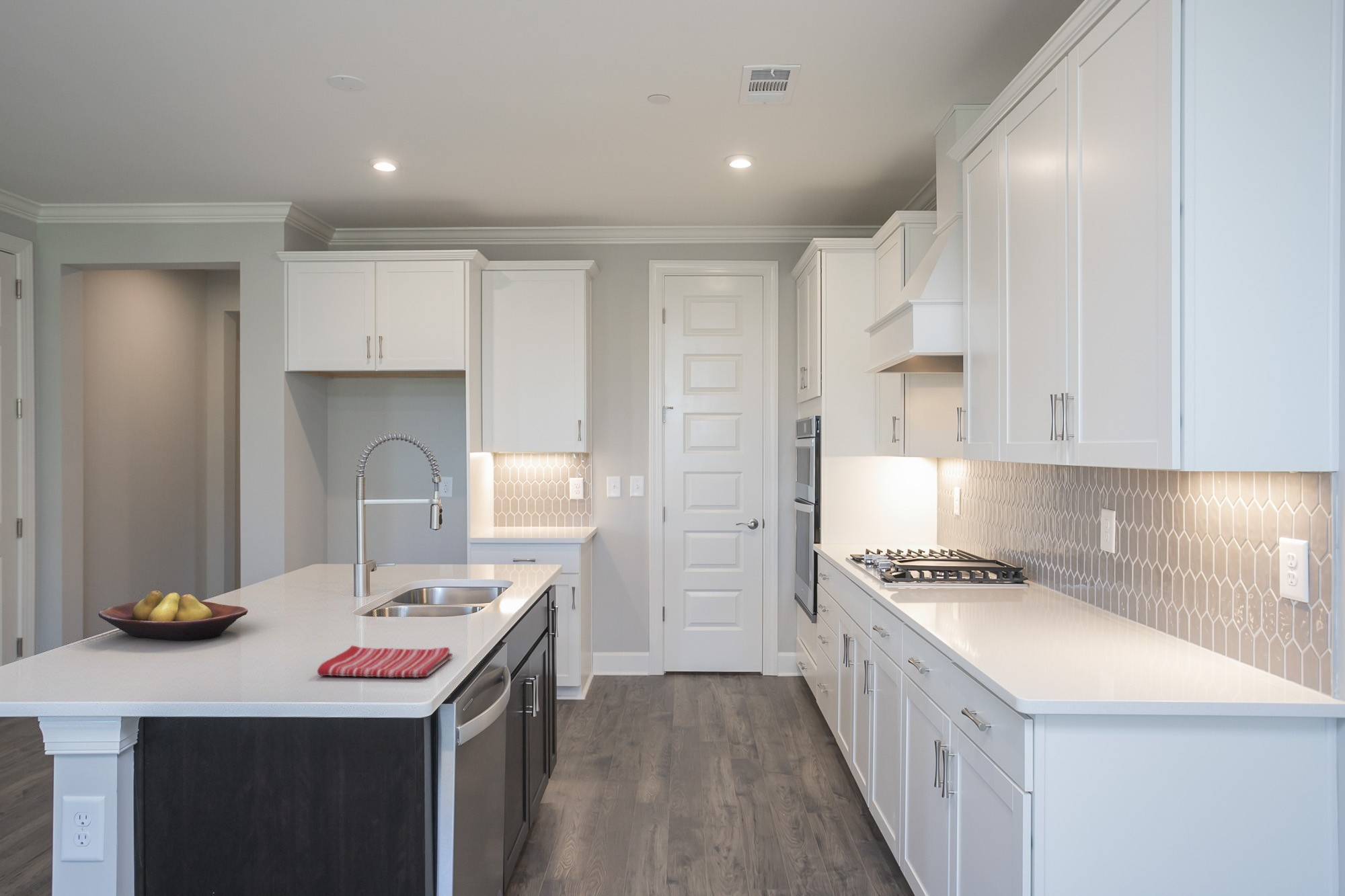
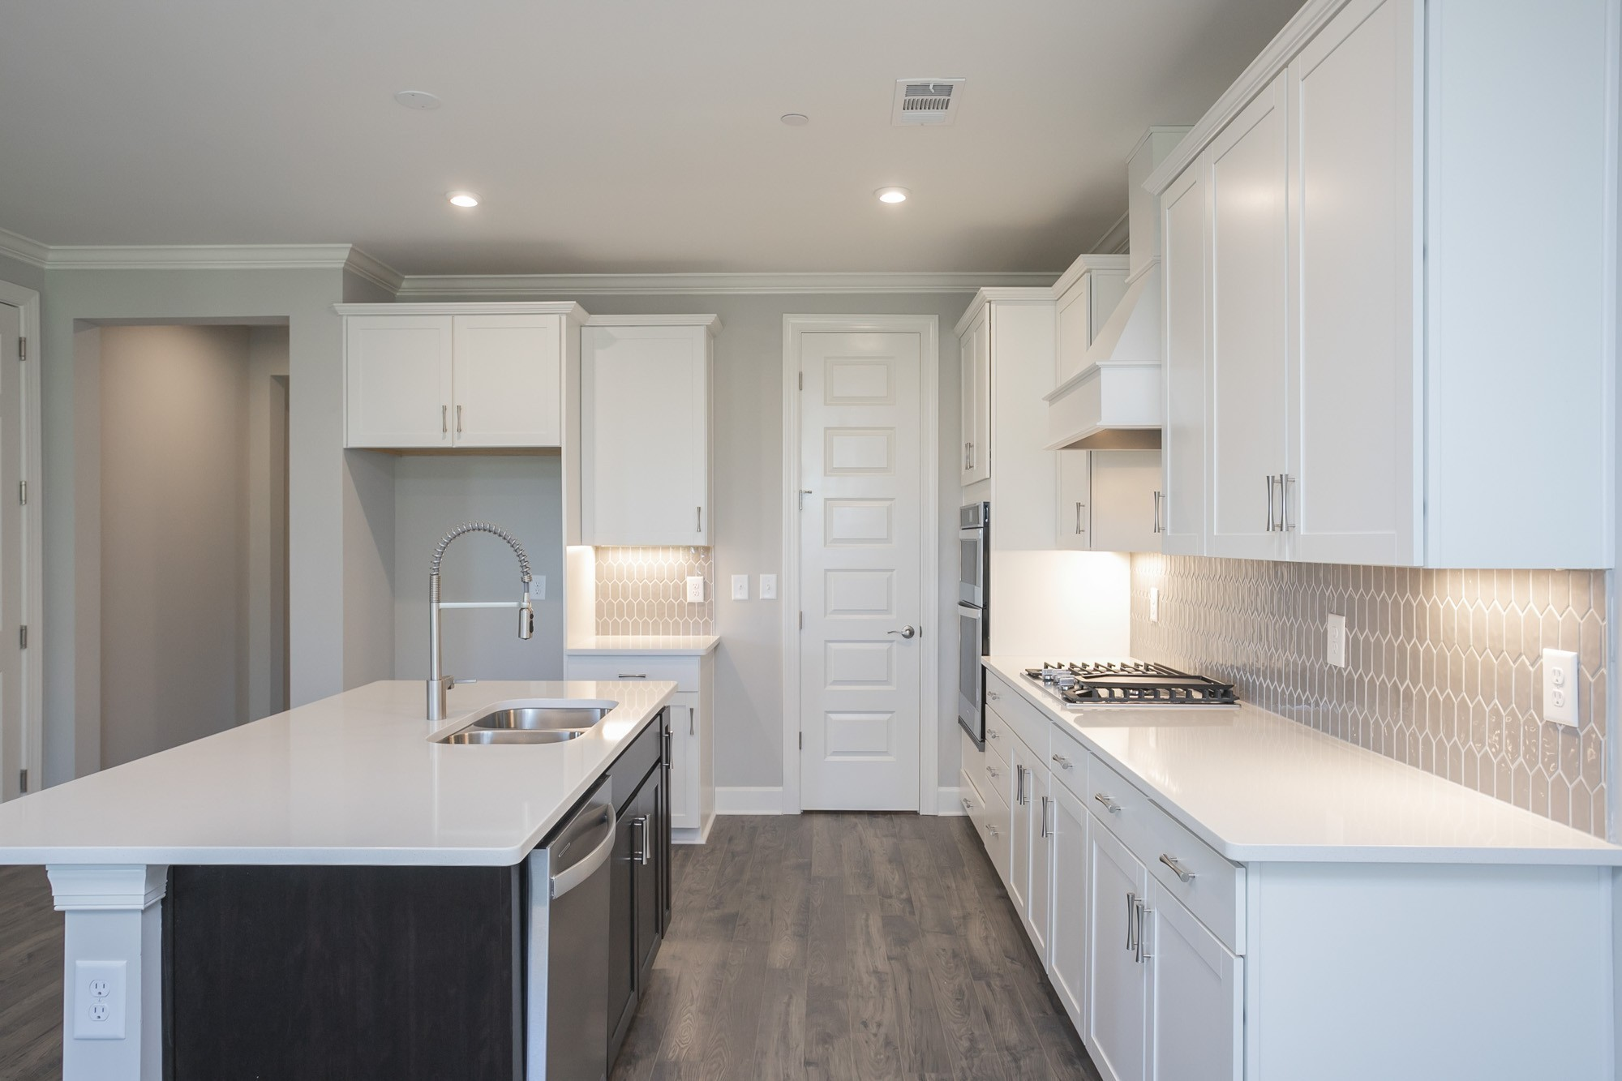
- dish towel (387, 661)
- fruit bowl (174, 612)
